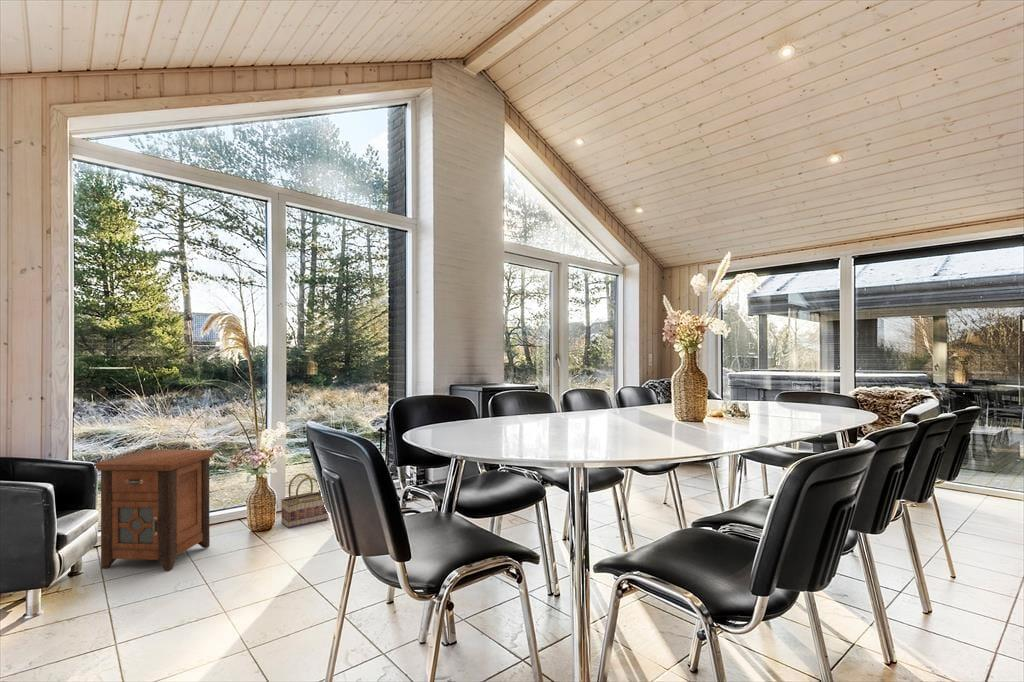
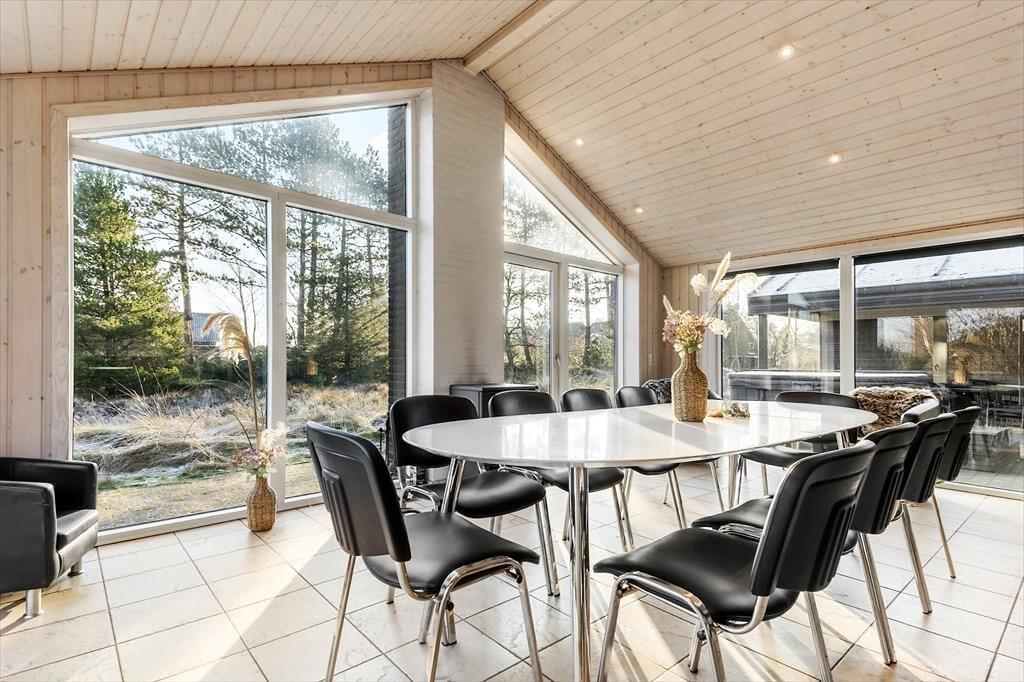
- nightstand (158, 507)
- basket (305, 498)
